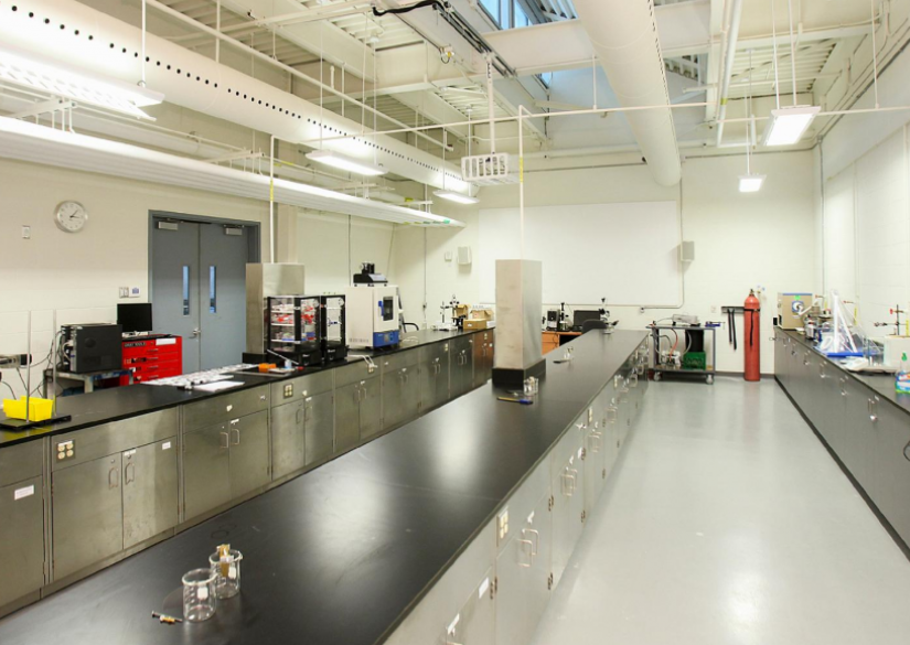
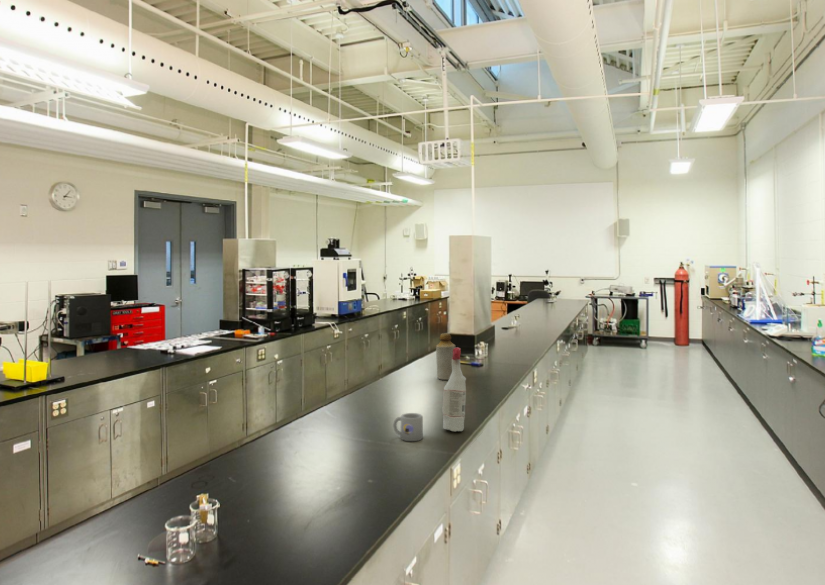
+ spray bottle (454, 388)
+ bottle (446, 355)
+ mug (407, 426)
